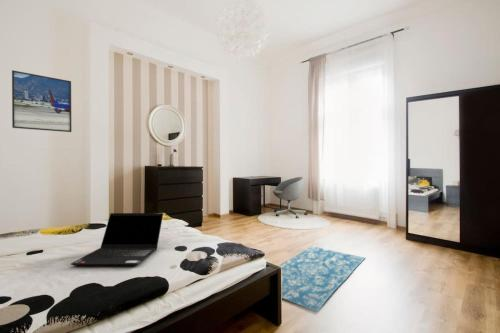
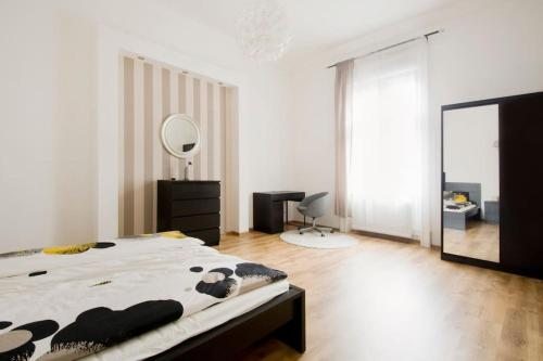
- rug (313, 269)
- laptop computer (122, 236)
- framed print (43, 103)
